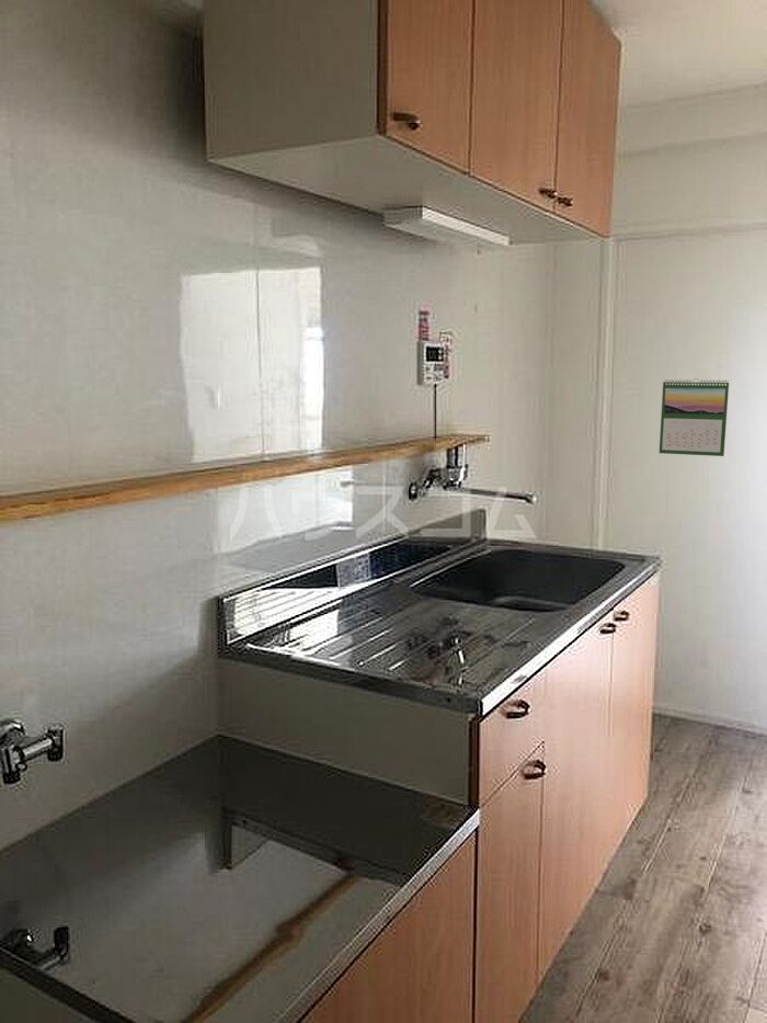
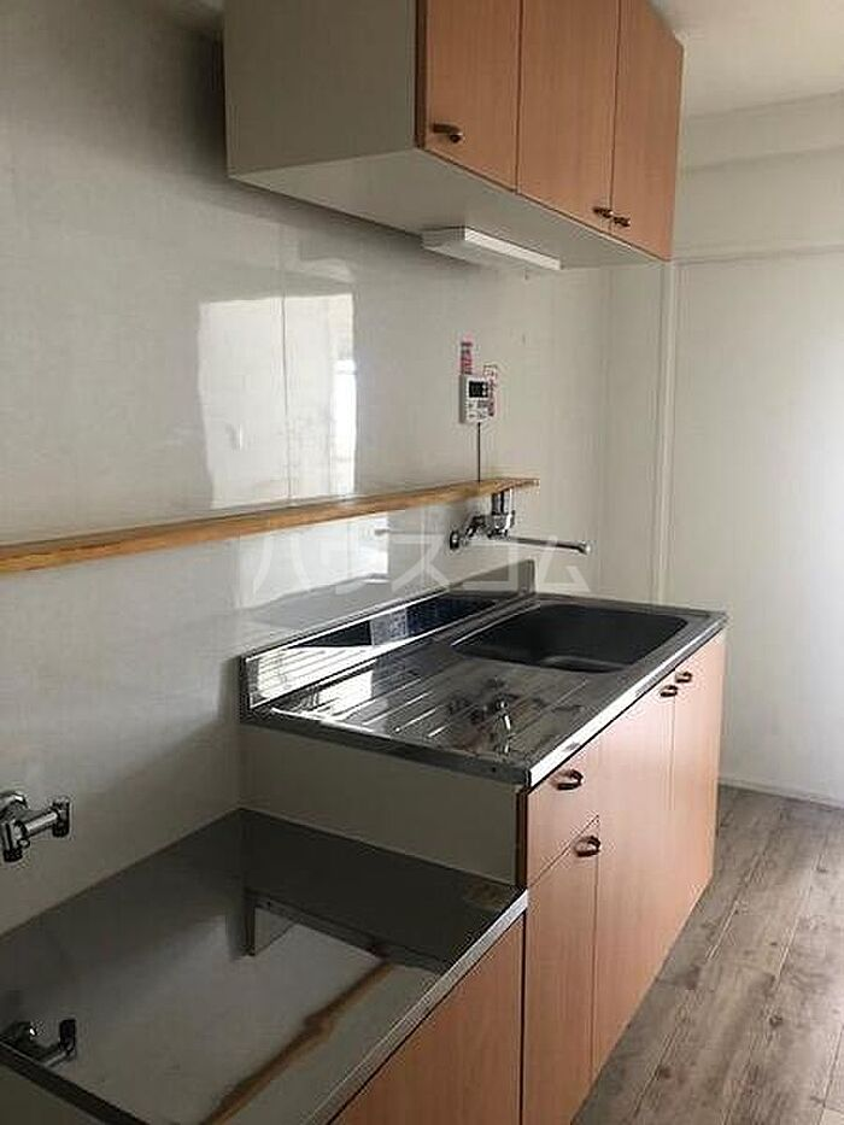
- calendar (692, 417)
